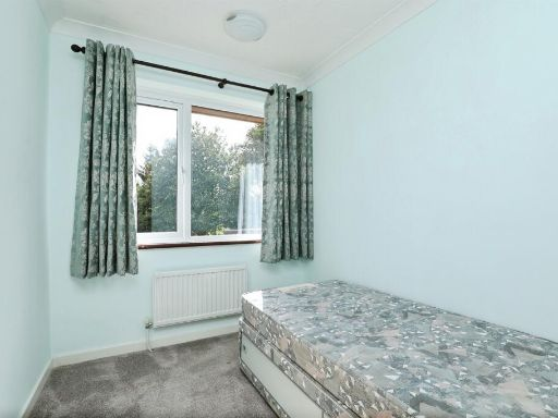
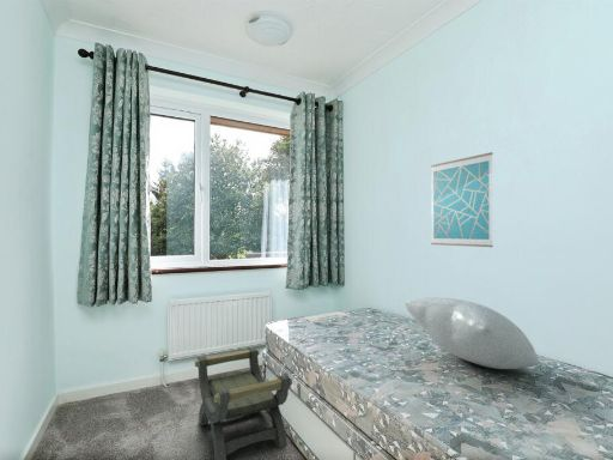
+ pillow (469, 331)
+ stool (239, 399)
+ wall art (459, 202)
